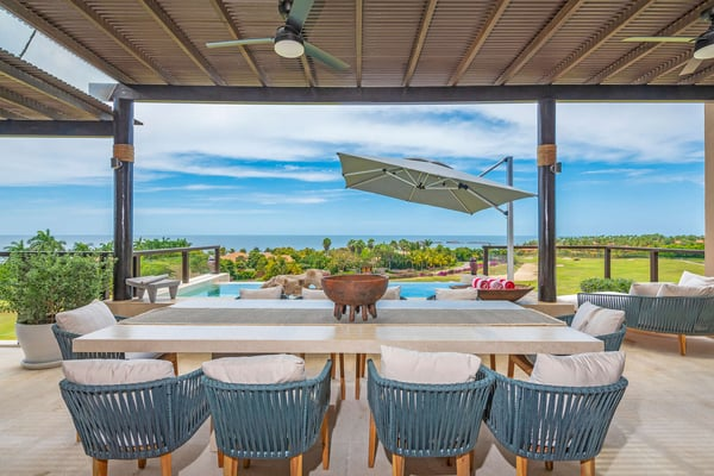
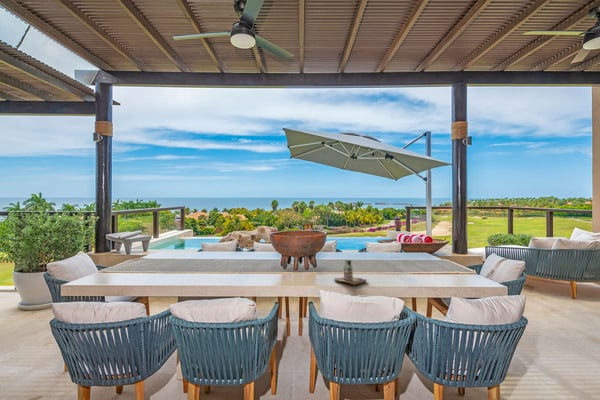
+ bottle (350, 270)
